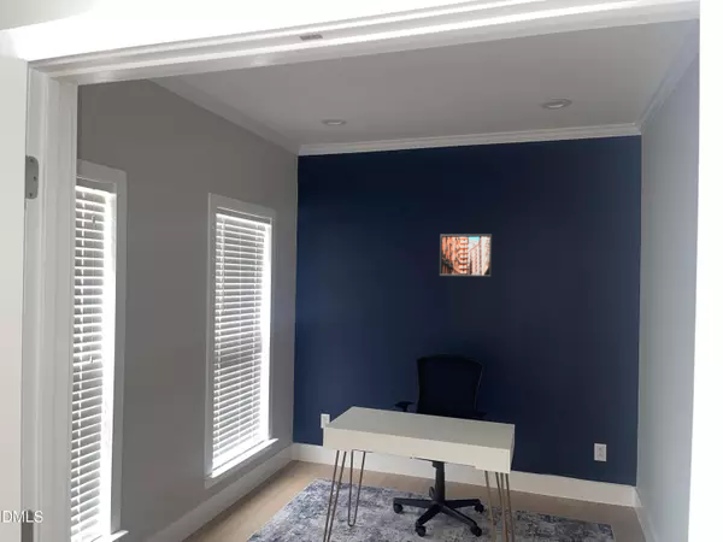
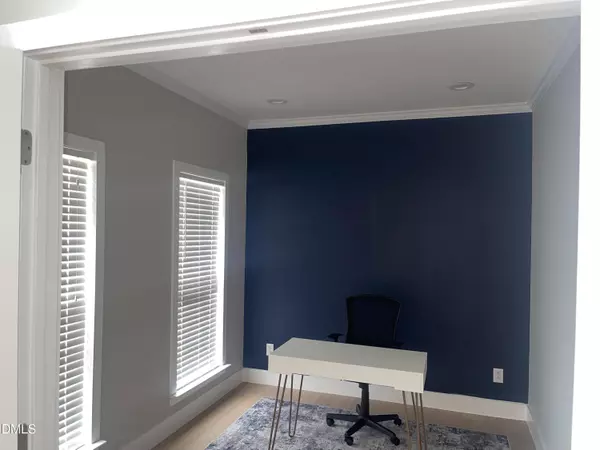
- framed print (465, 255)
